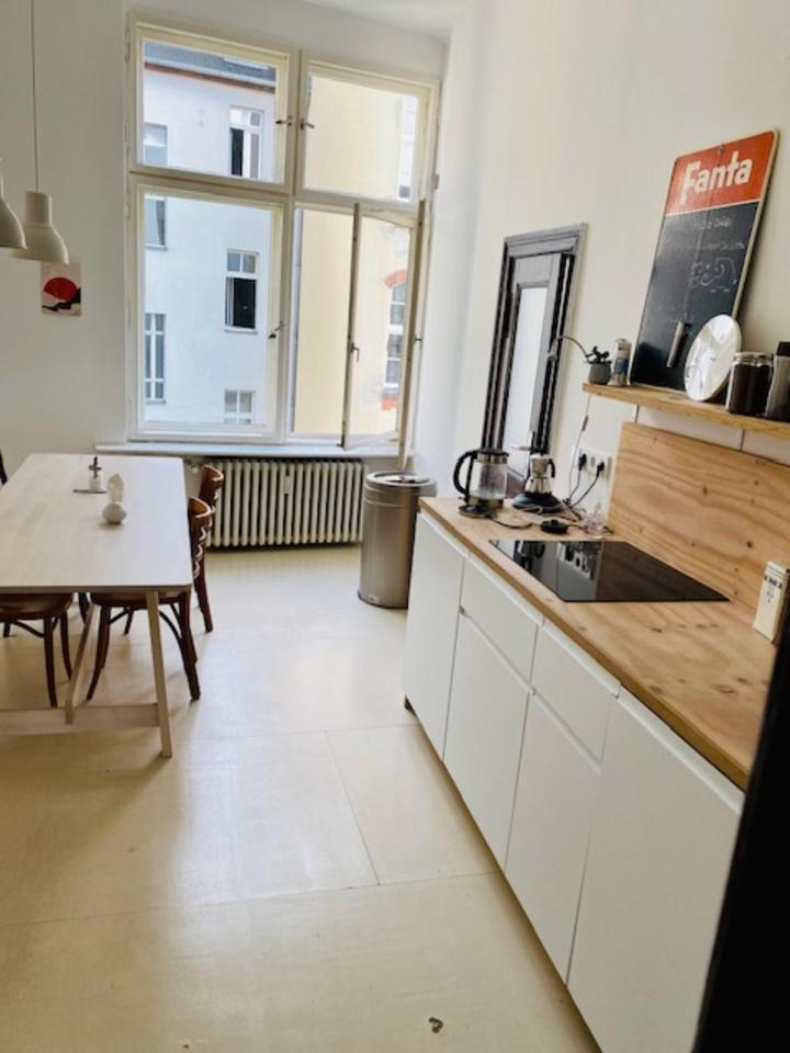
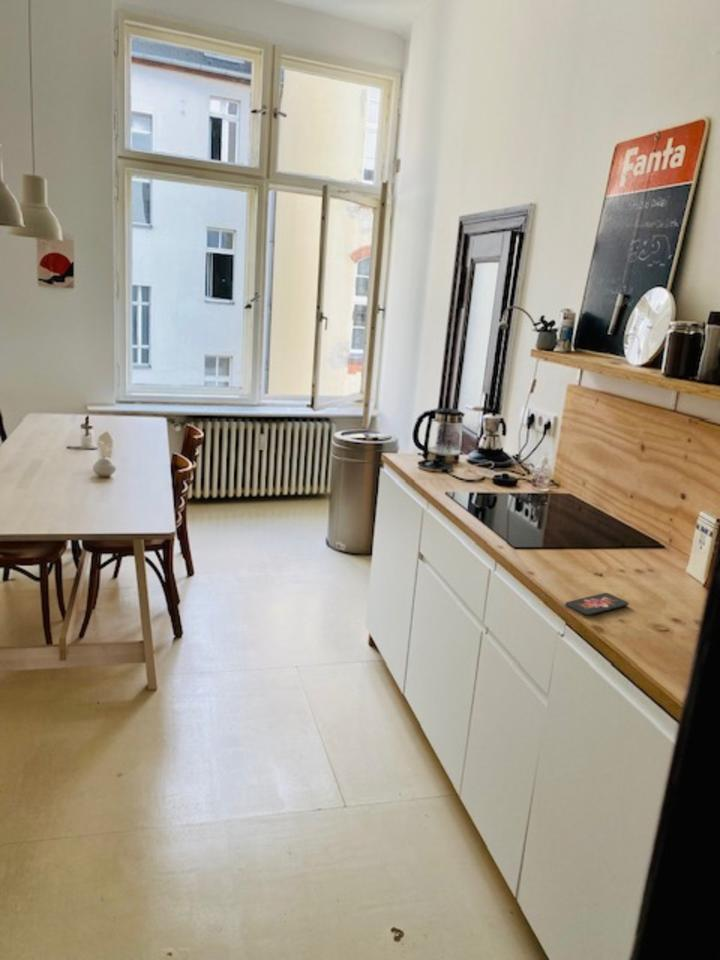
+ smartphone (596, 604)
